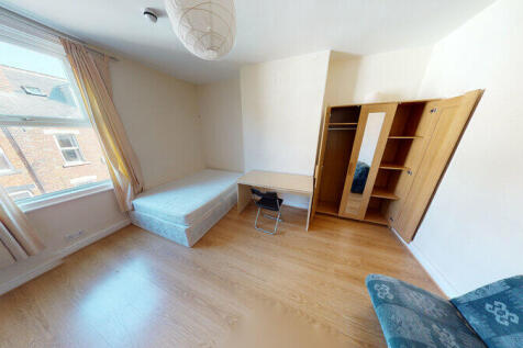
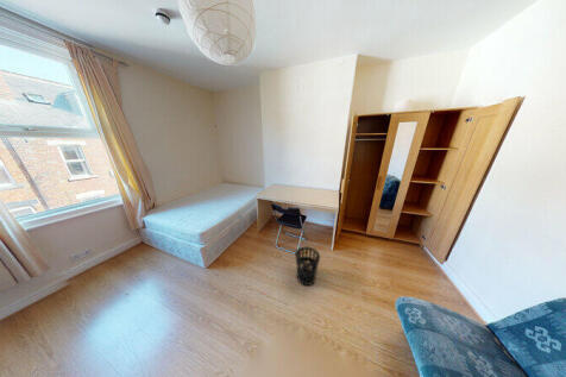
+ wastebasket (307, 265)
